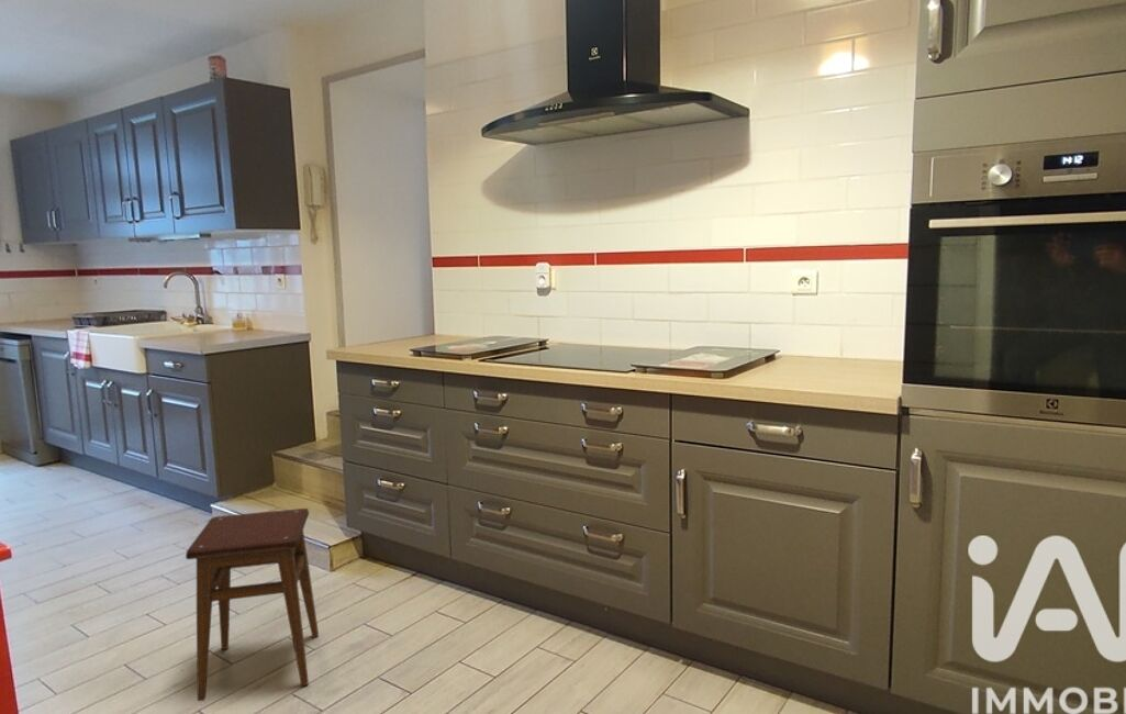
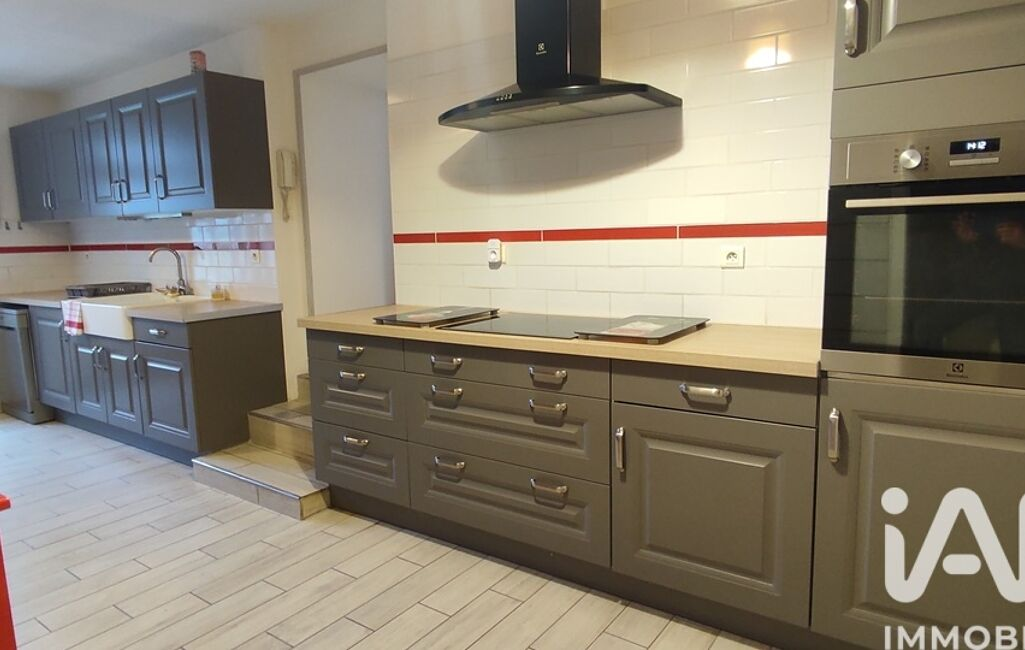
- stool (257, 595)
